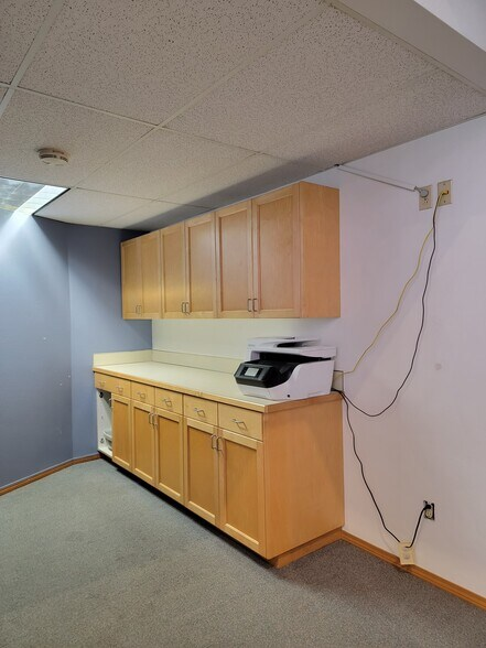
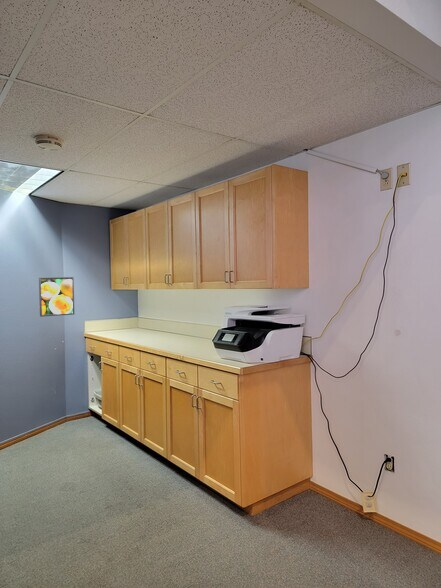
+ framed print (57, 296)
